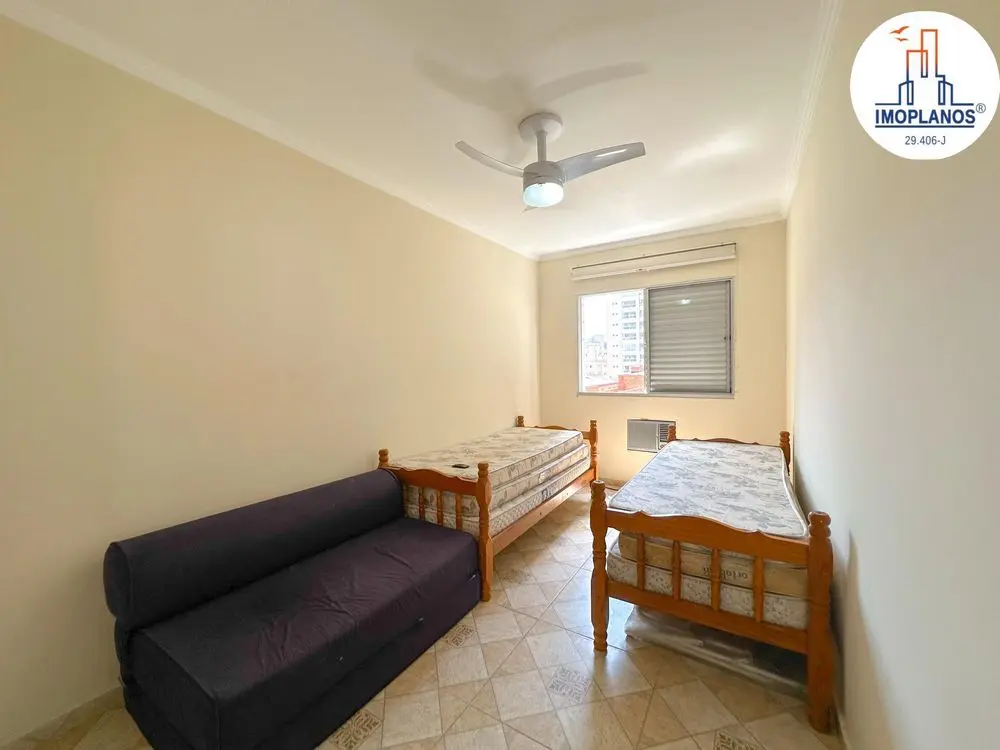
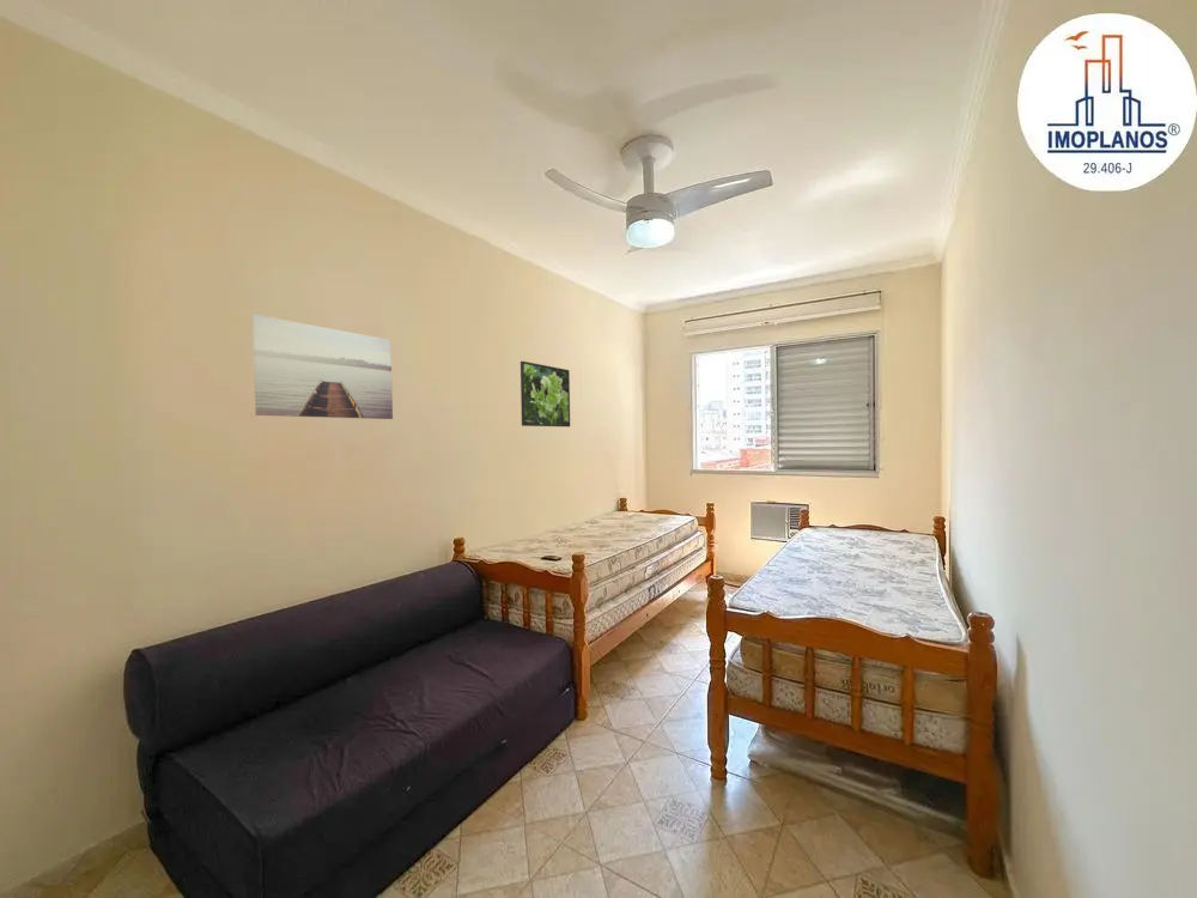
+ wall art (330, 372)
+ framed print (546, 395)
